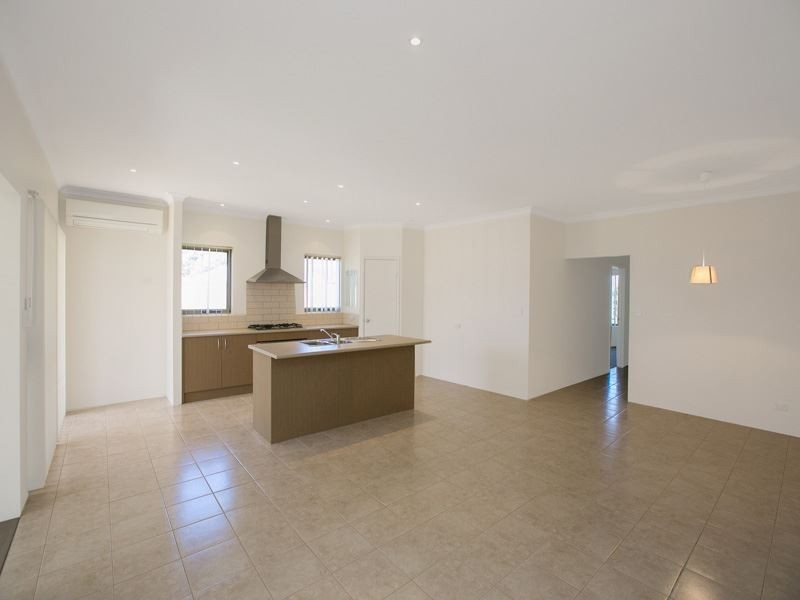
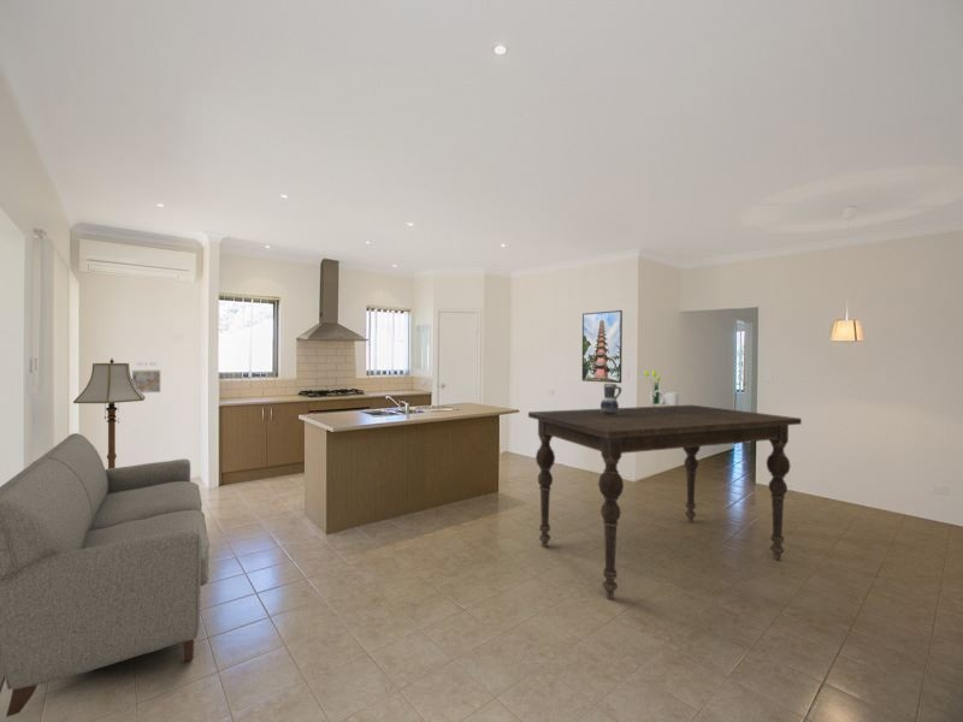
+ calendar (146, 377)
+ sofa (125, 522)
+ dining table (687, 484)
+ floor lamp (111, 439)
+ ceramic jug (612, 398)
+ bouquet (660, 391)
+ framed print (601, 347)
